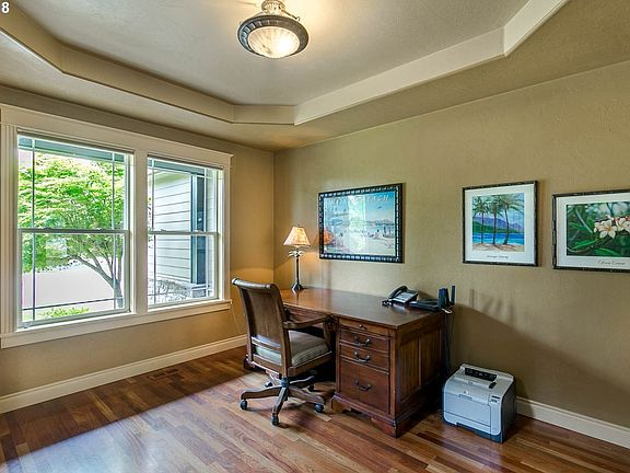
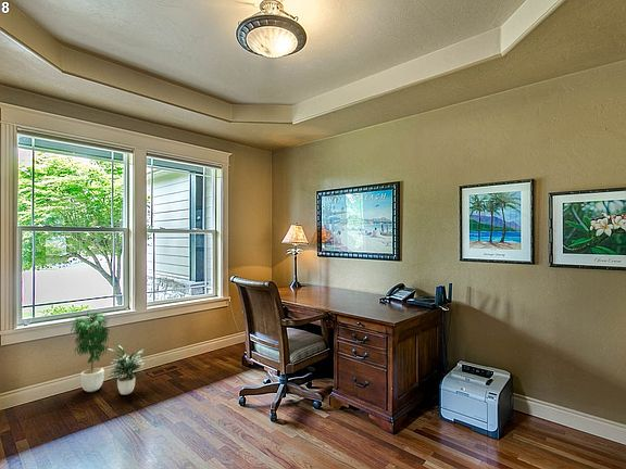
+ potted plant (105, 350)
